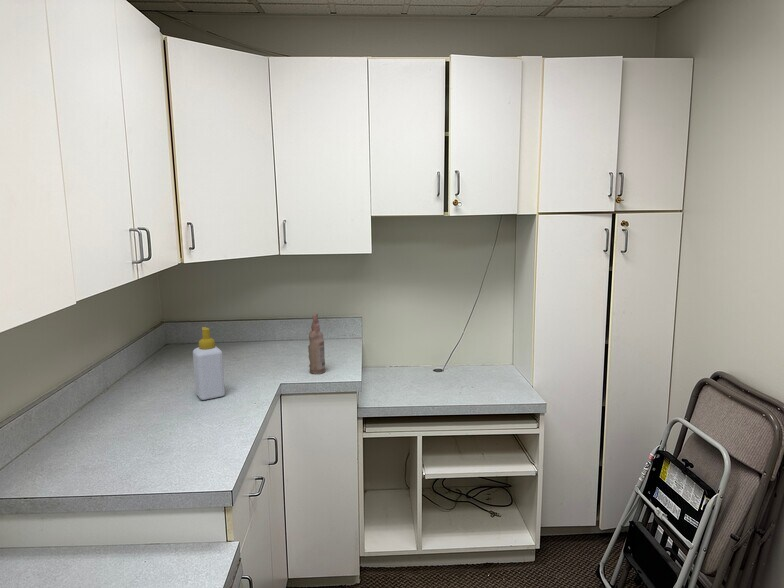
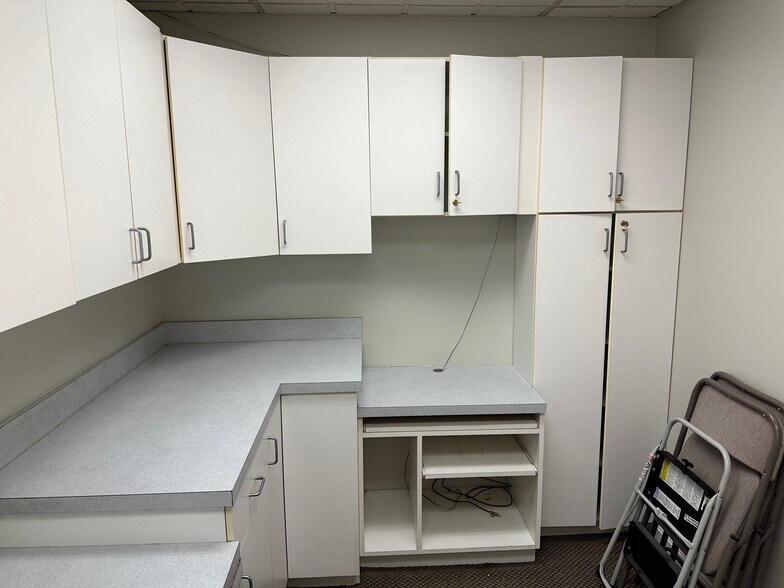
- bottle (316, 342)
- soap bottle (208, 362)
